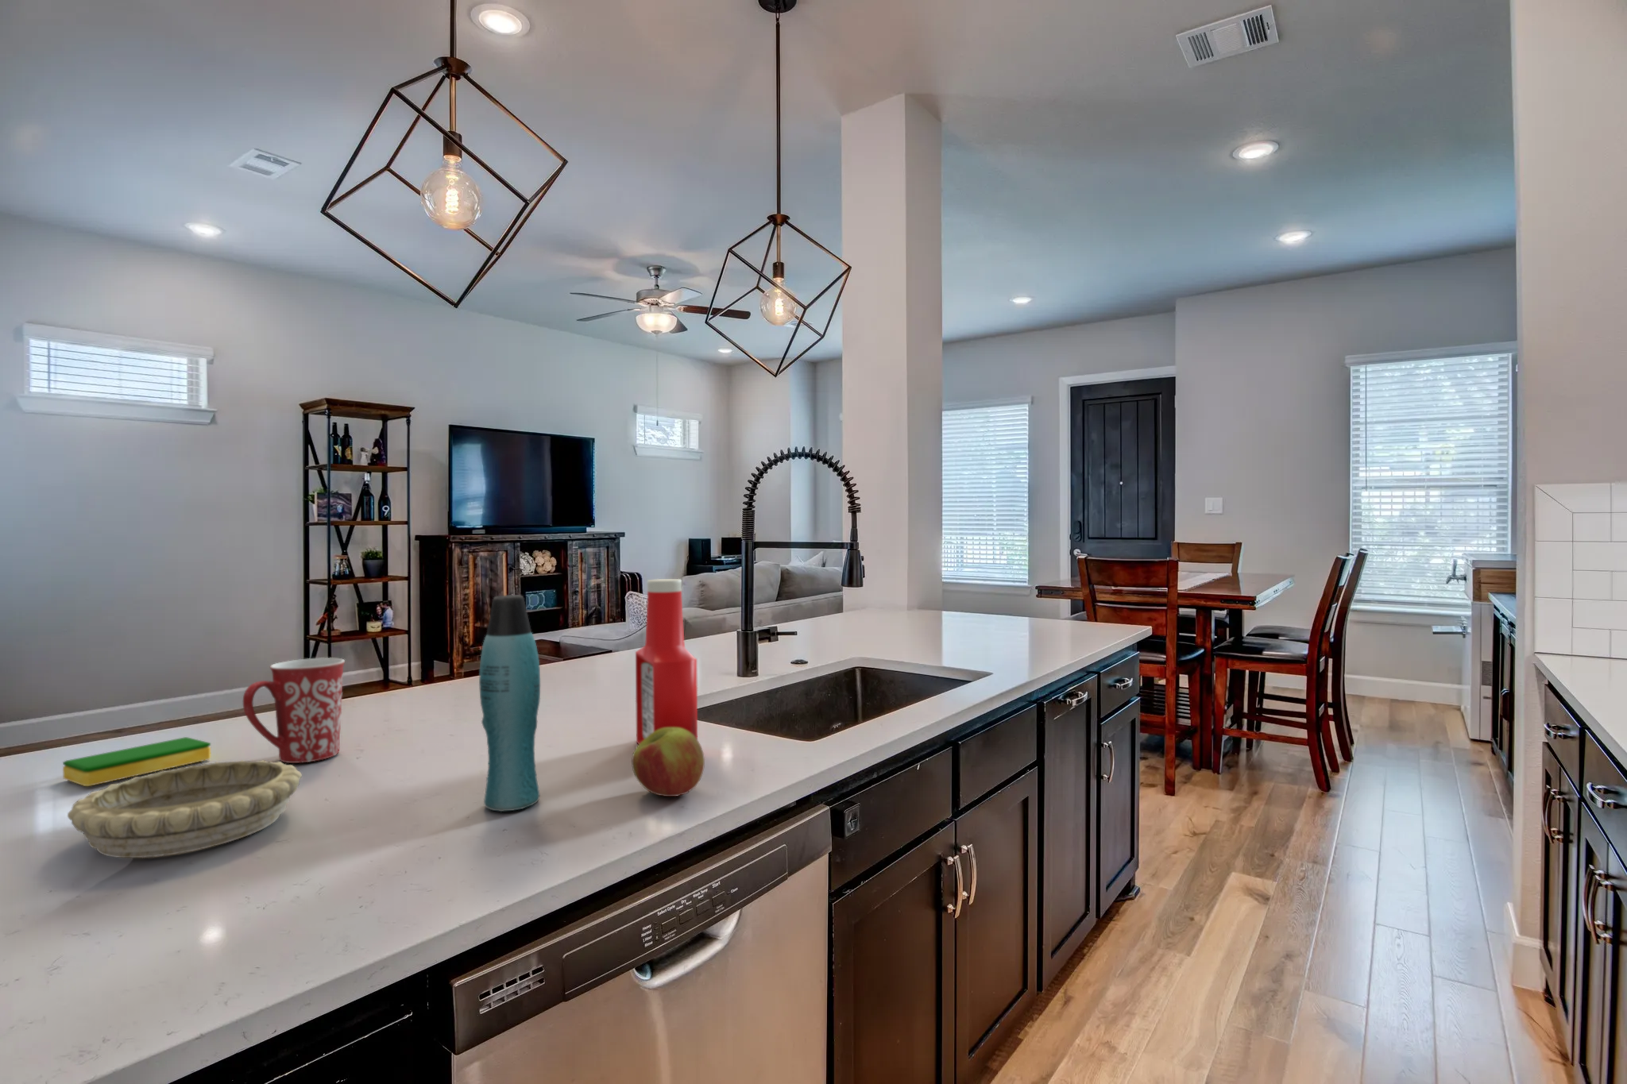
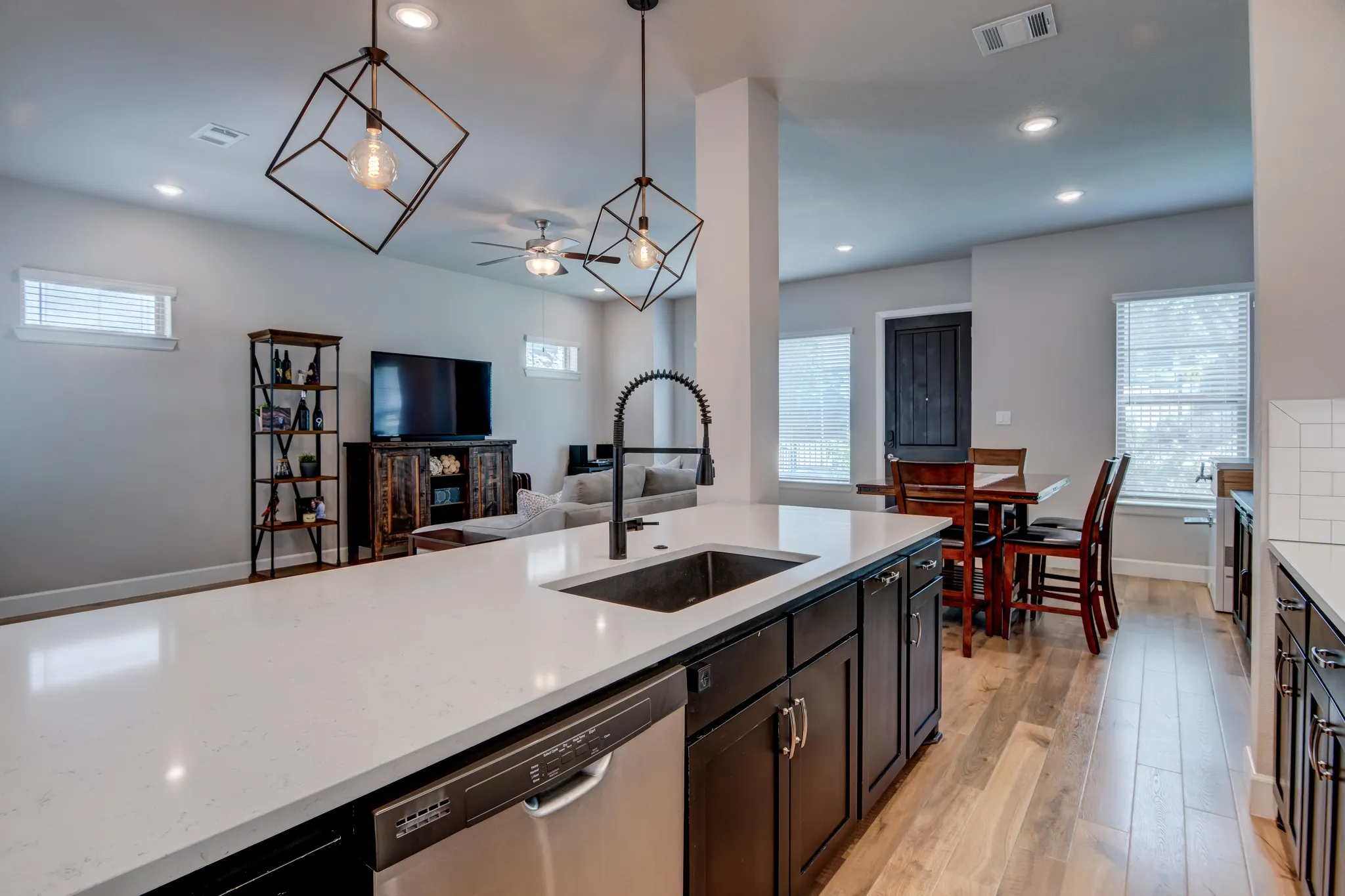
- bottle (510, 699)
- soap bottle (665, 664)
- decorative bowl (192, 806)
- dish sponge (140, 760)
- mug (295, 711)
- apple (668, 761)
